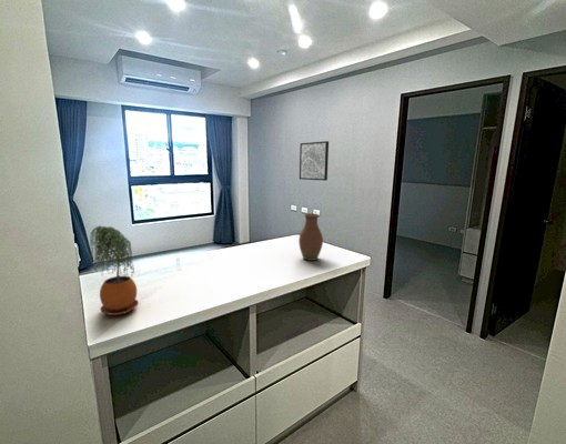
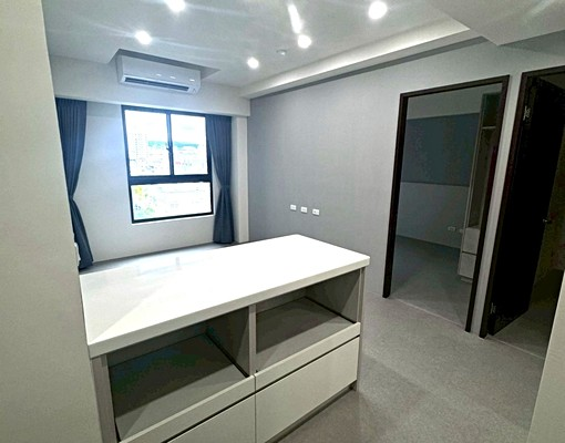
- vase (311, 236)
- potted plant (113, 270)
- wall art (313, 161)
